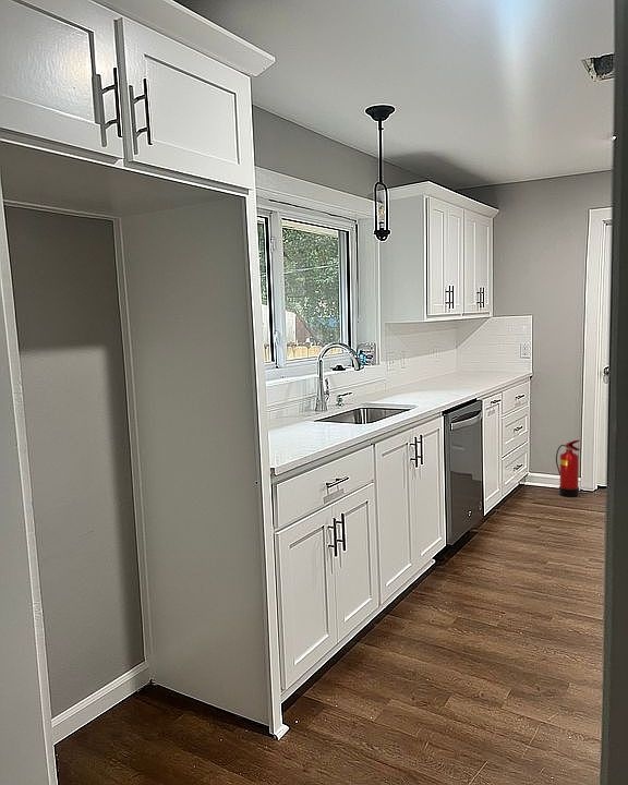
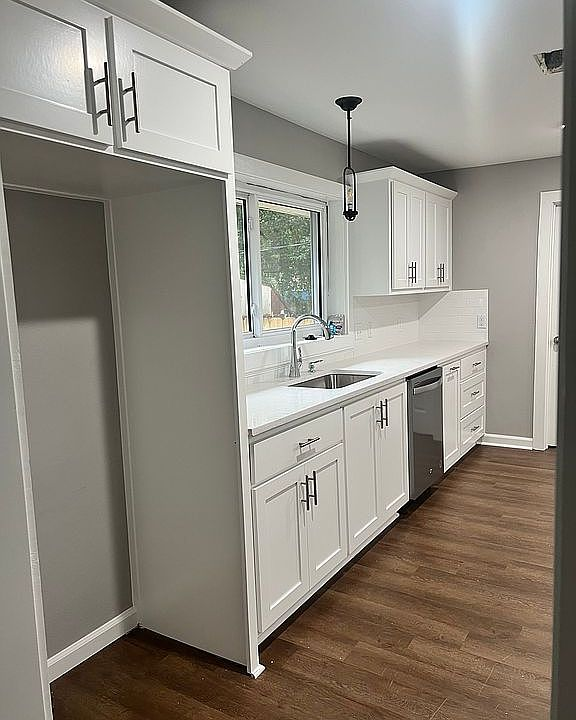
- fire extinguisher (566, 466)
